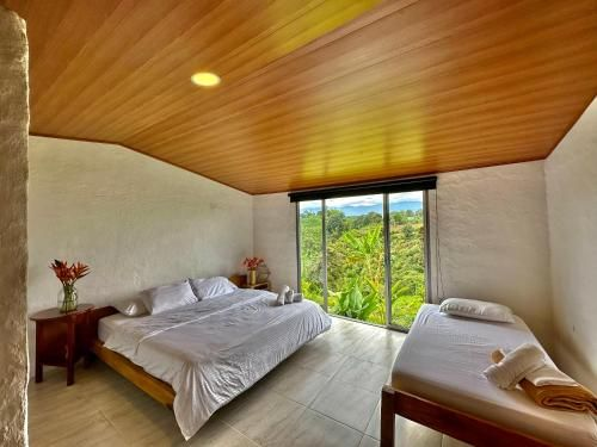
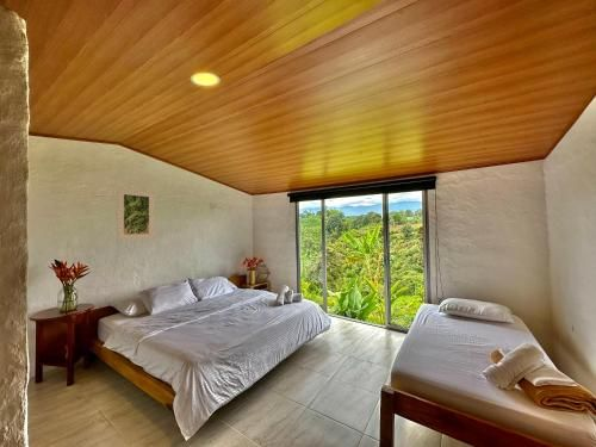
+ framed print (136, 215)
